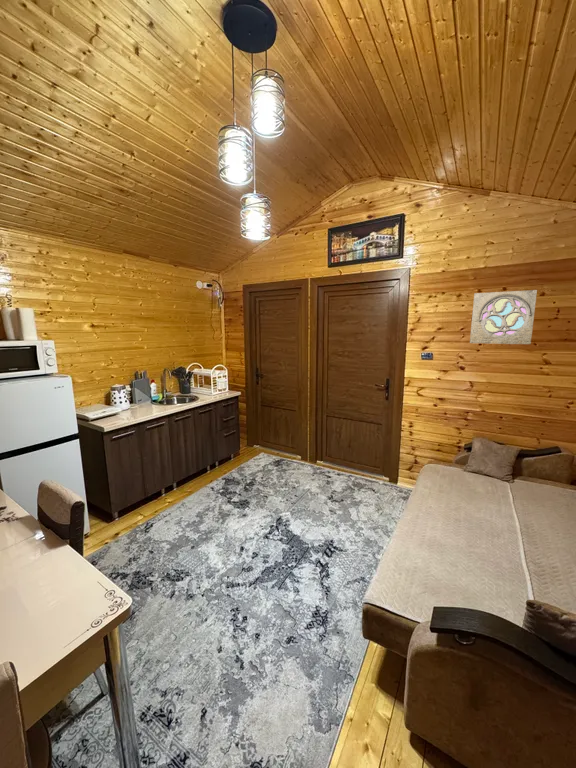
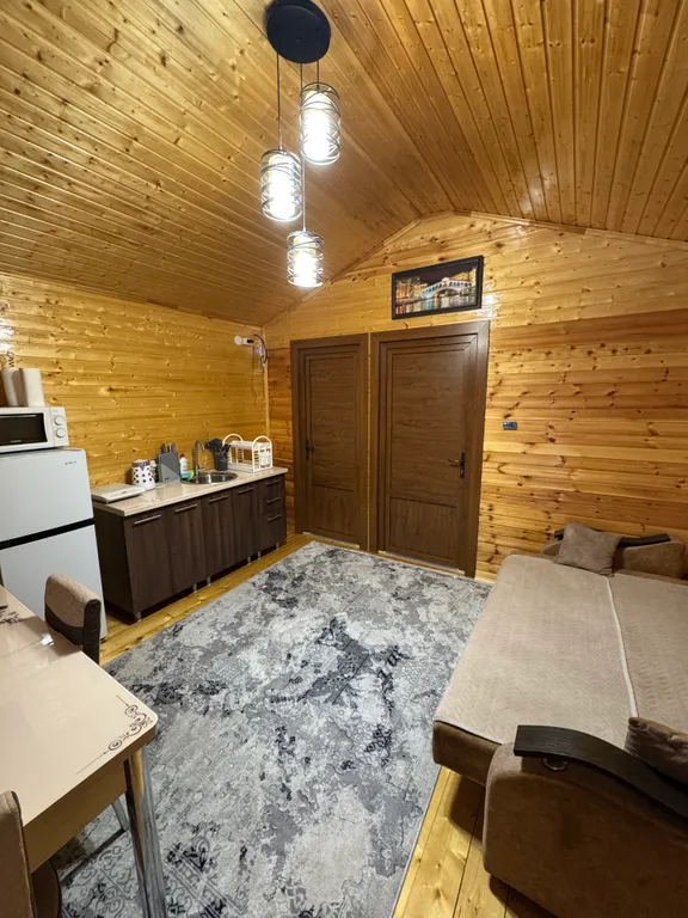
- wall ornament (501, 317)
